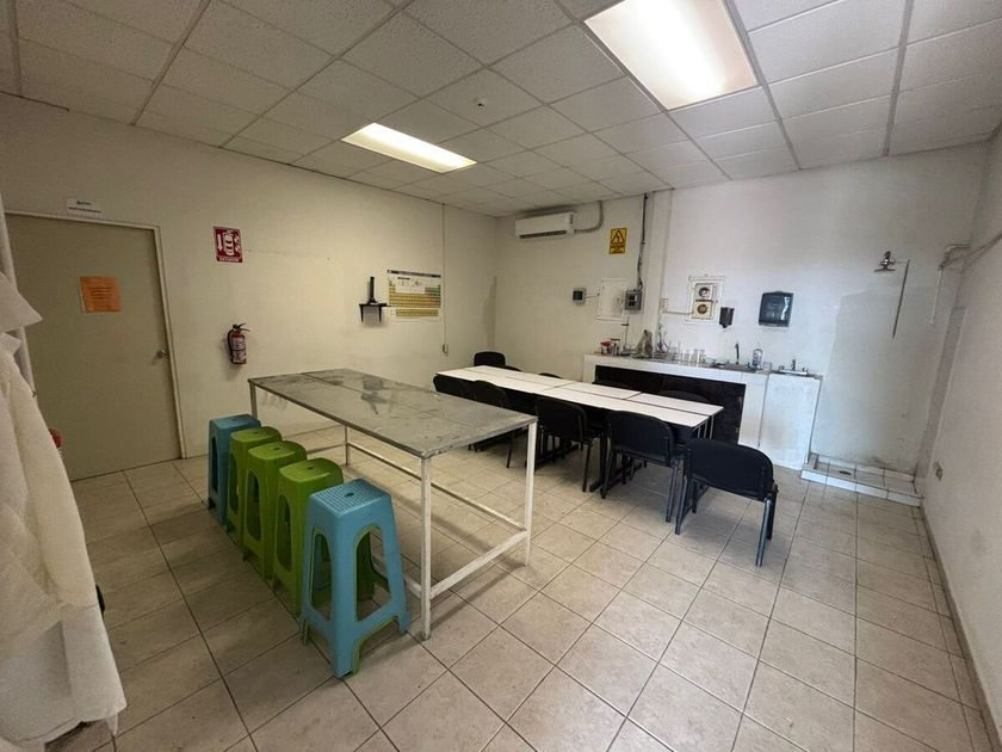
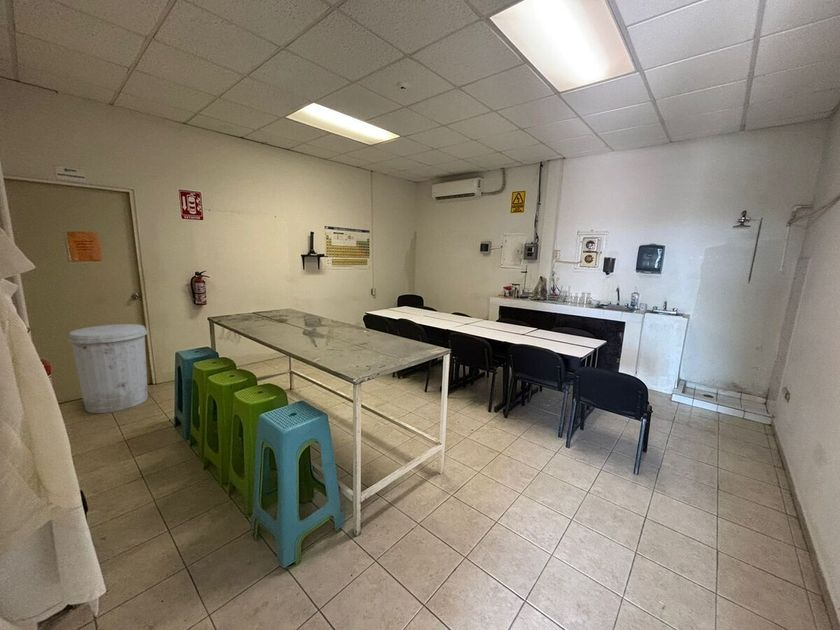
+ trash can (113, 365)
